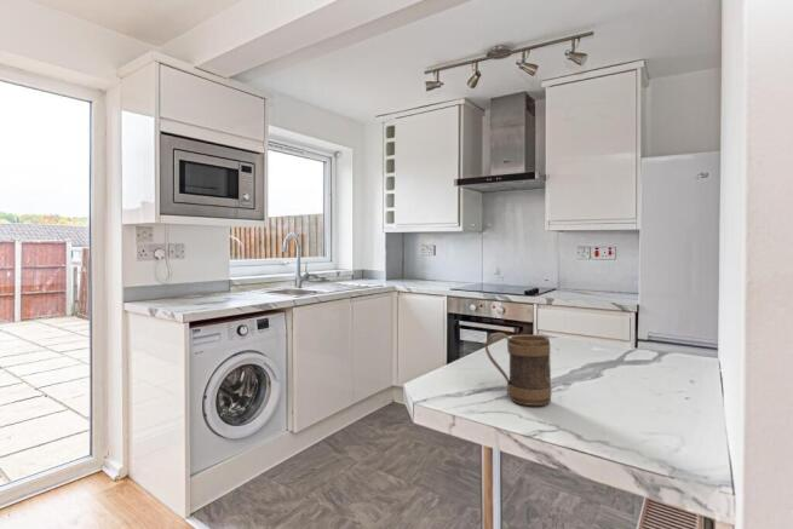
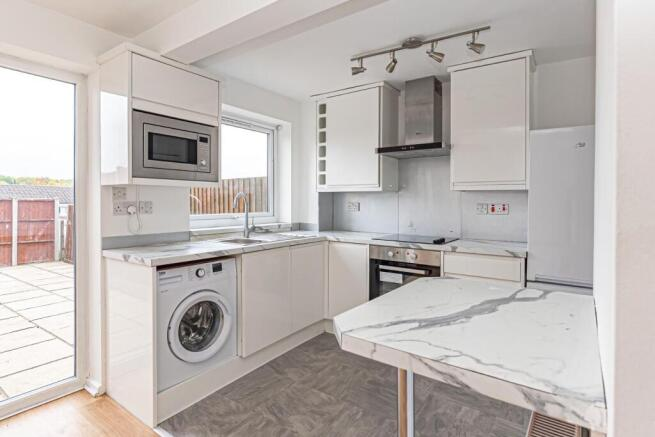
- mug (517, 366)
